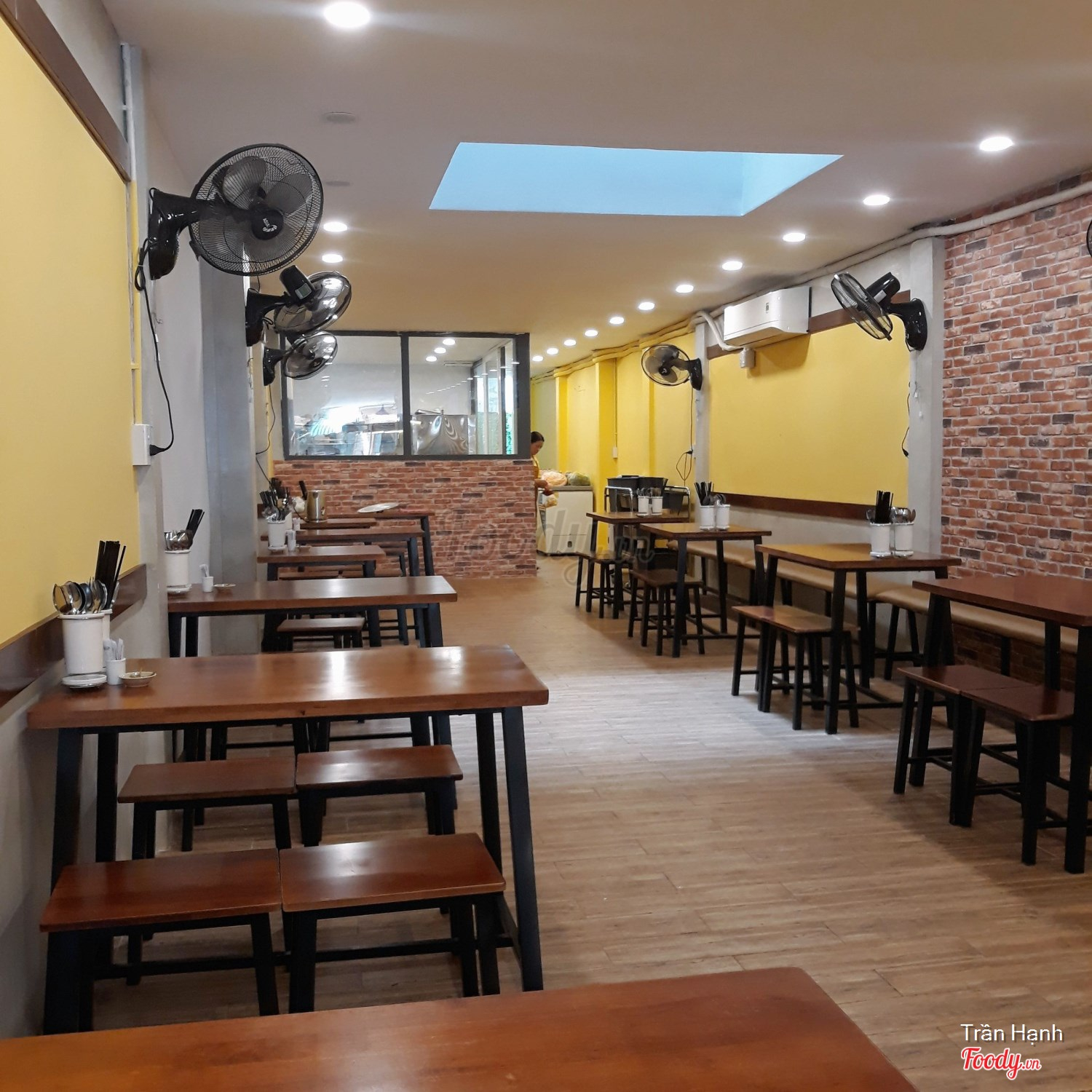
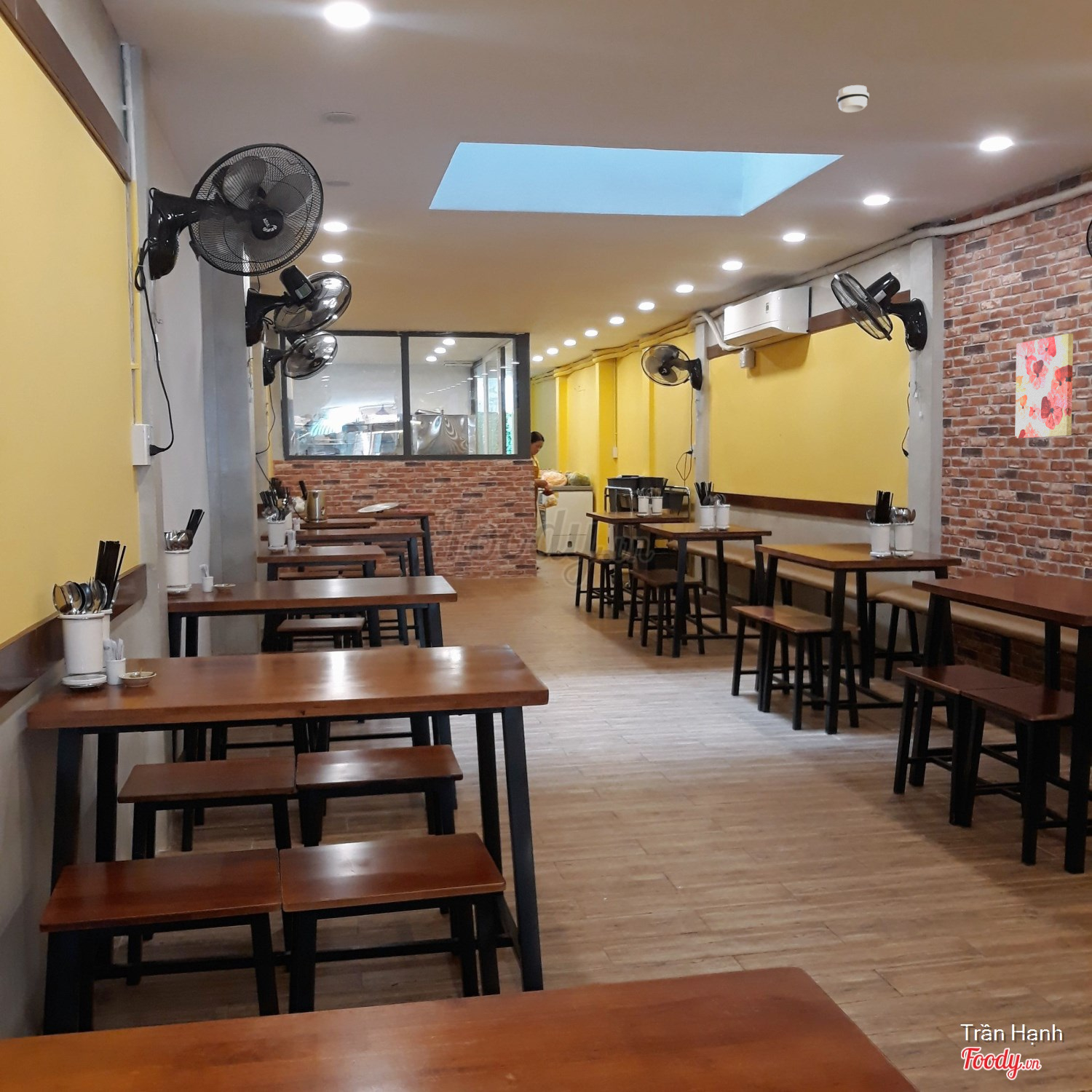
+ smoke detector (852, 99)
+ wall art (1042, 388)
